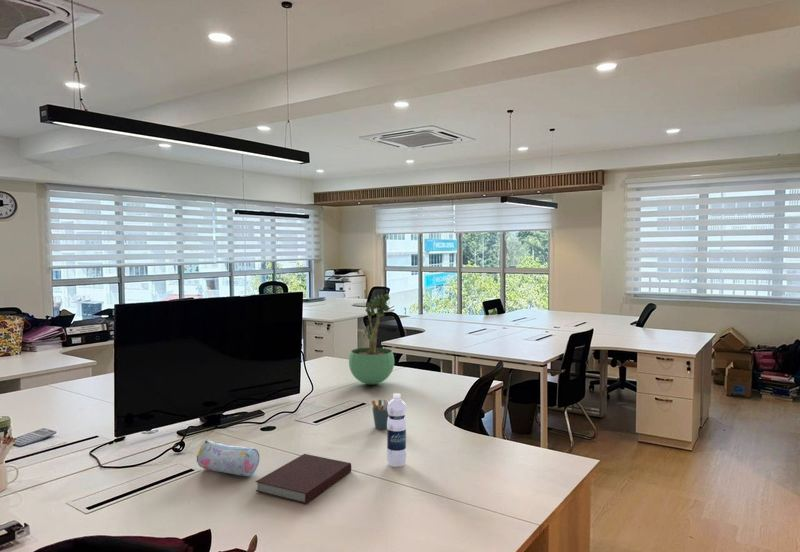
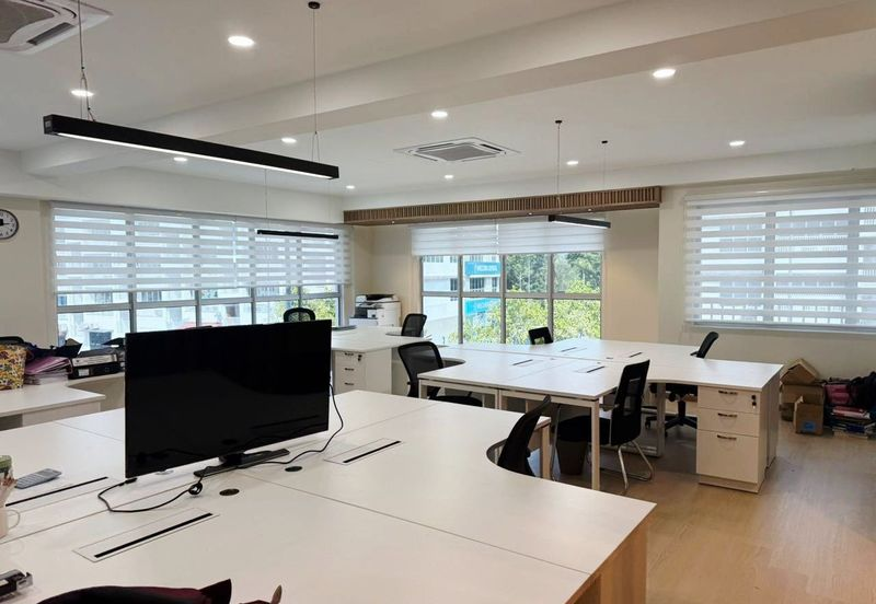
- pen holder (381, 412)
- potted plant (372, 338)
- pencil case (228, 457)
- water bottle (396, 429)
- notebook (305, 476)
